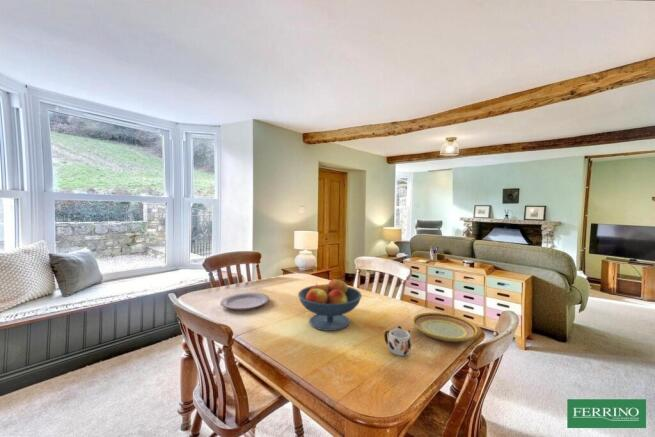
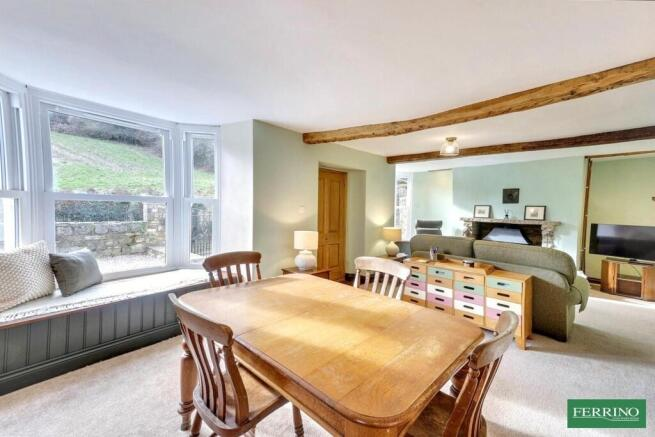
- fruit bowl (329, 302)
- mug (396, 339)
- plate (443, 327)
- plate (245, 301)
